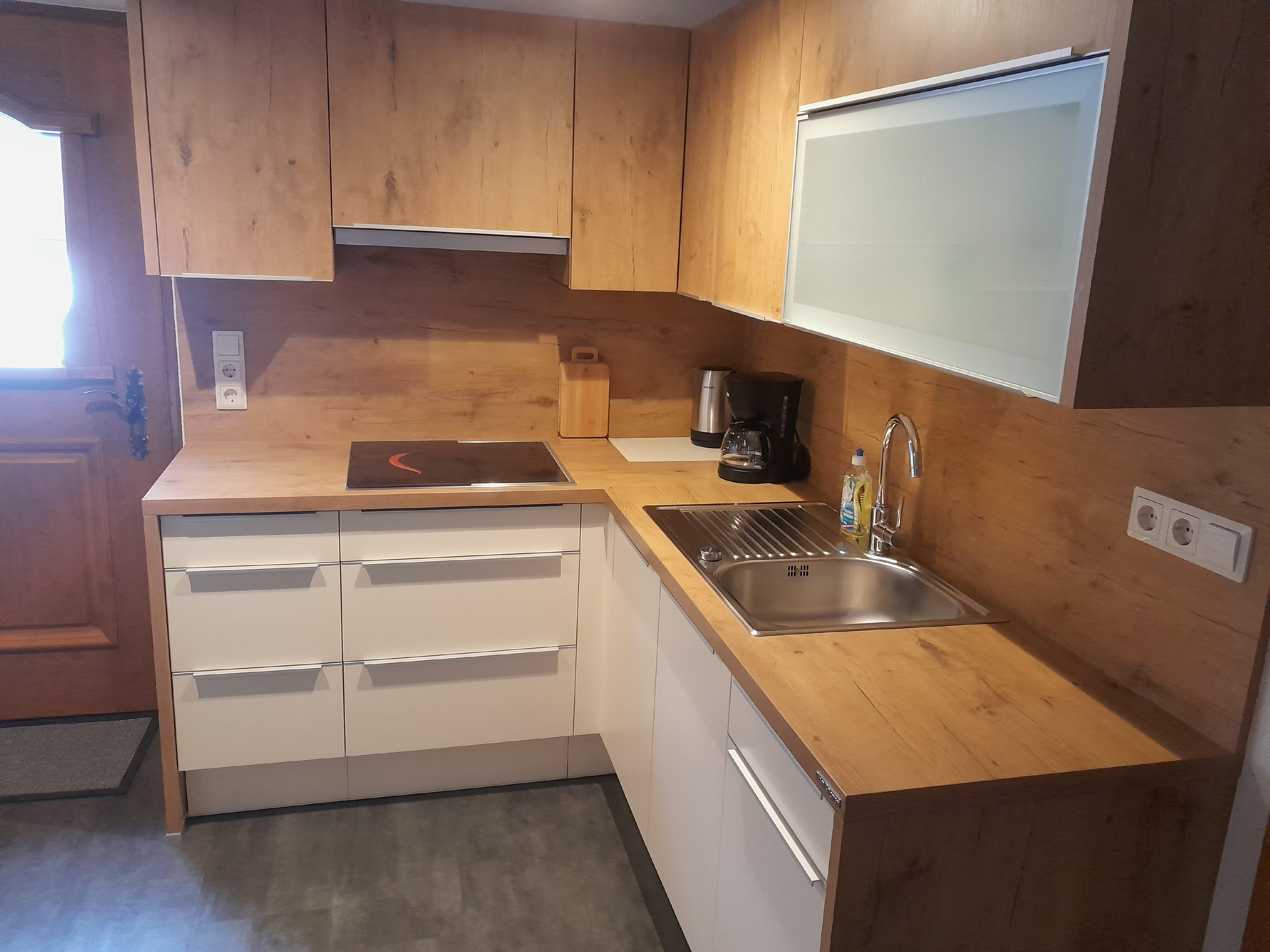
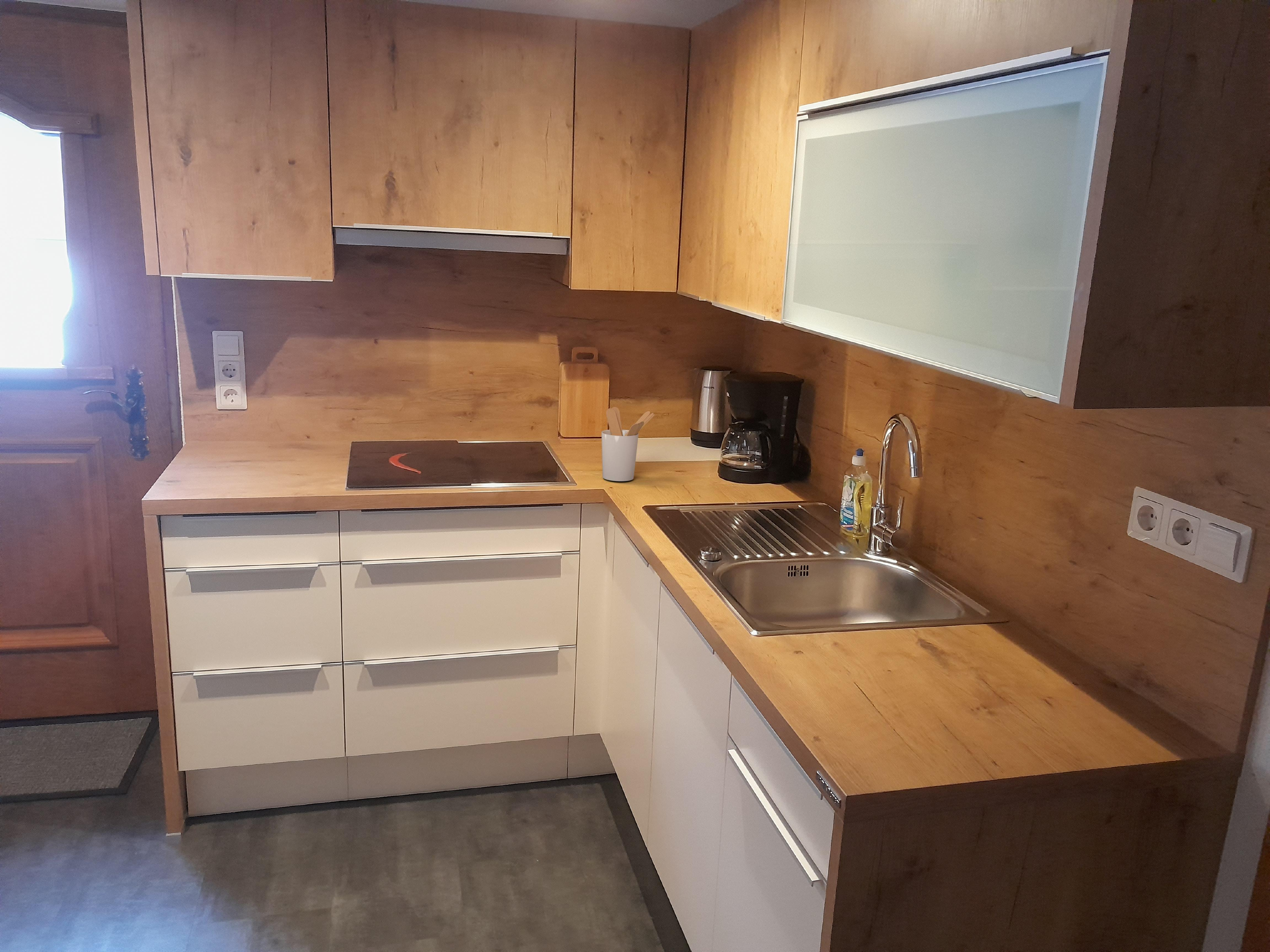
+ utensil holder (628, 444)
